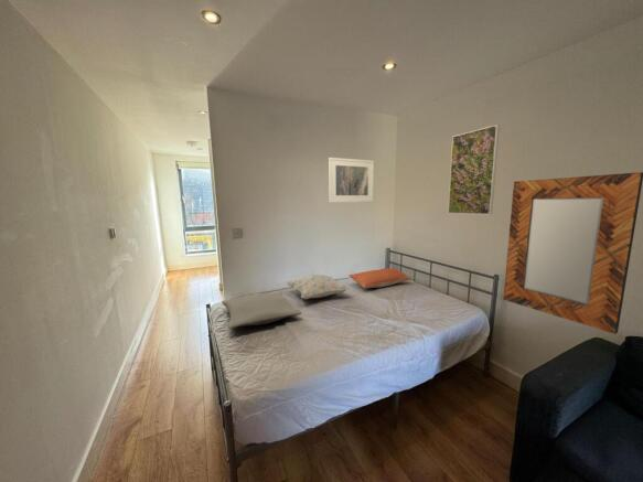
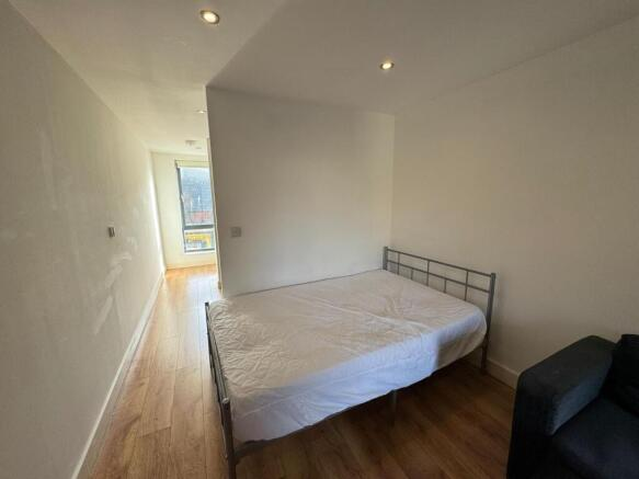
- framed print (352, 181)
- pillow (379, 277)
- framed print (471, 173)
- decorative pillow (317, 286)
- home mirror (559, 248)
- pillow (259, 307)
